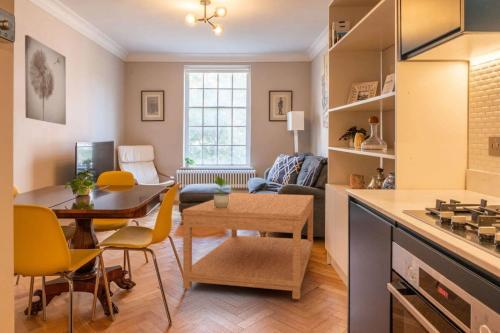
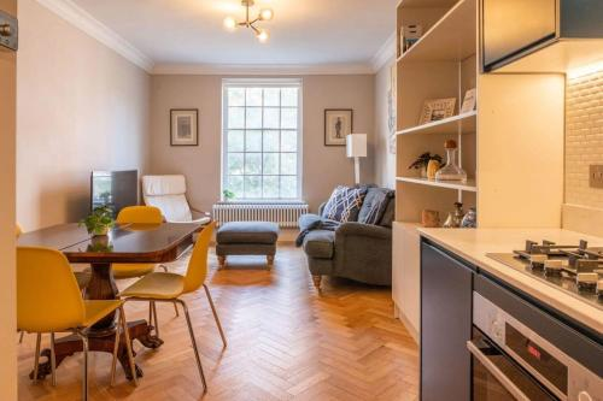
- wall art (47, 84)
- coffee table (258, 237)
- potted plant (221, 191)
